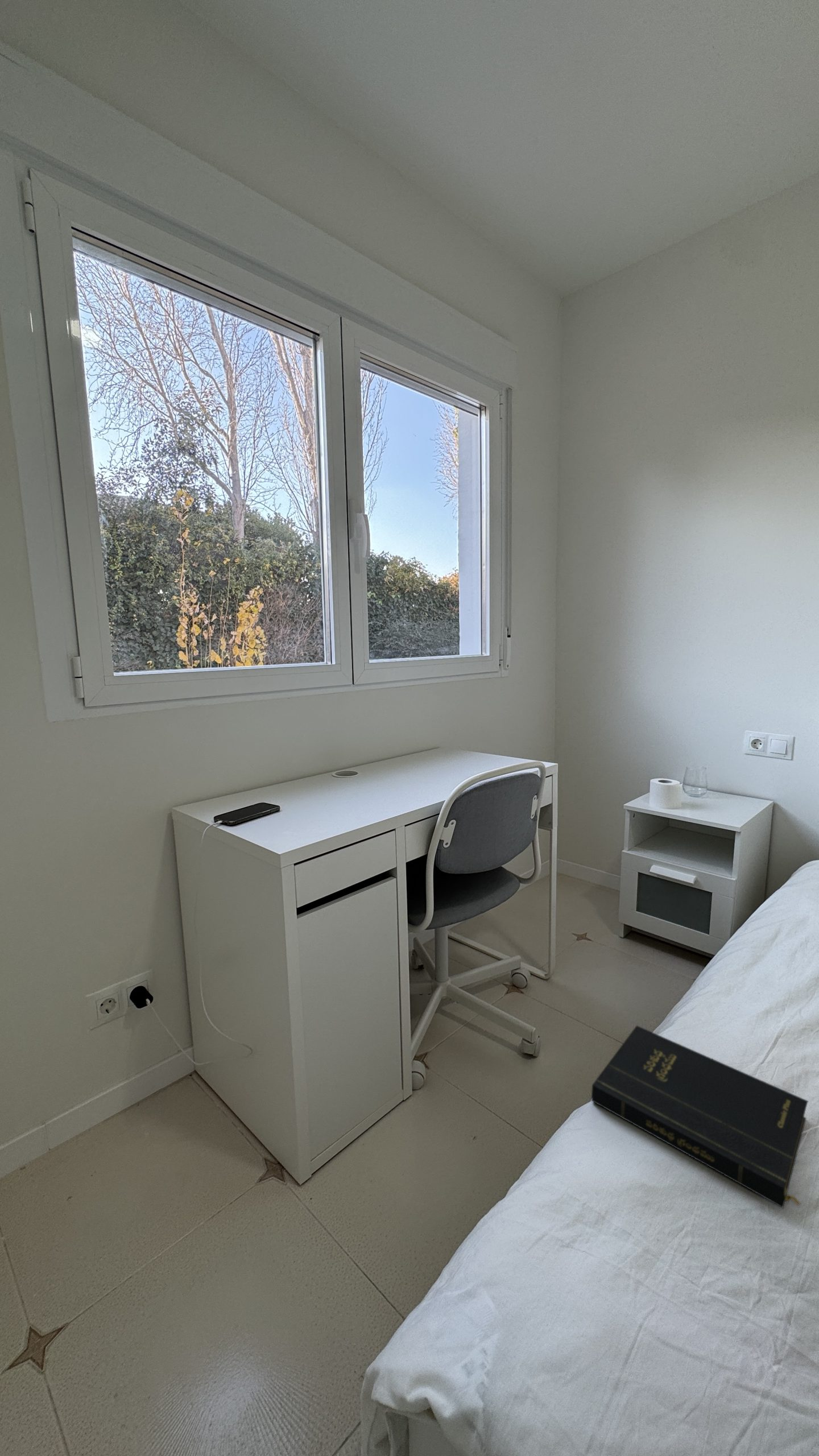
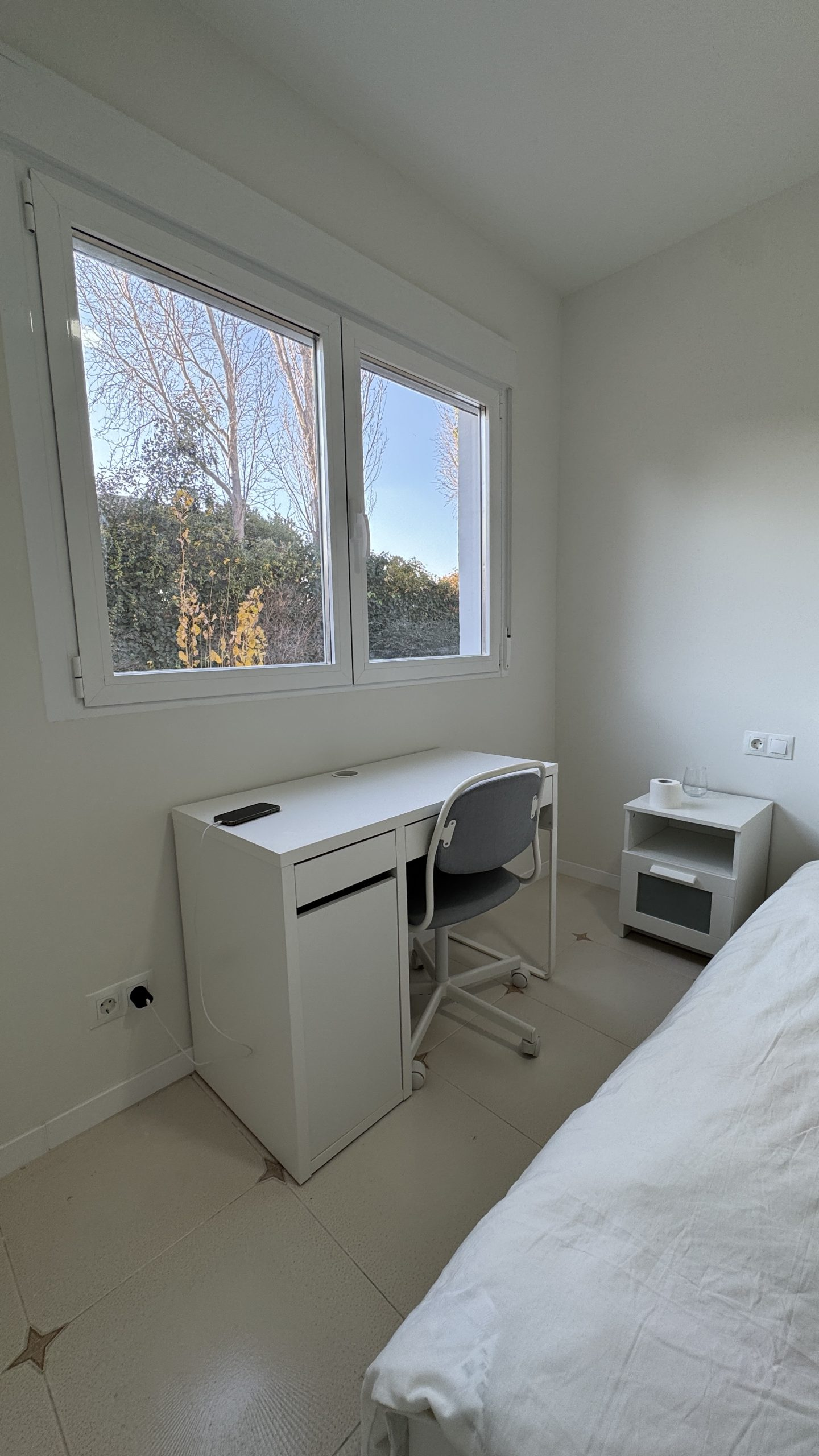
- book (702, 1104)
